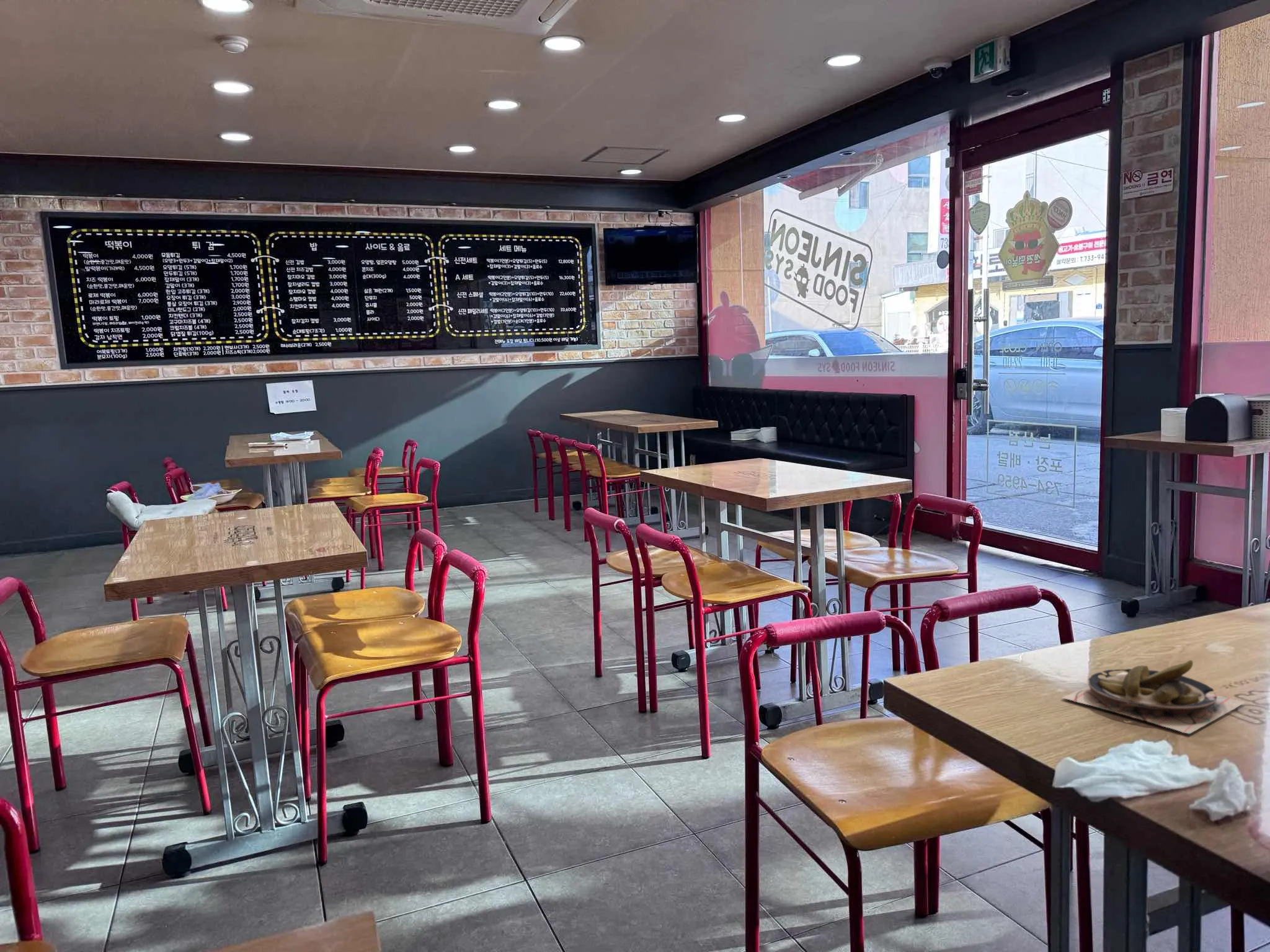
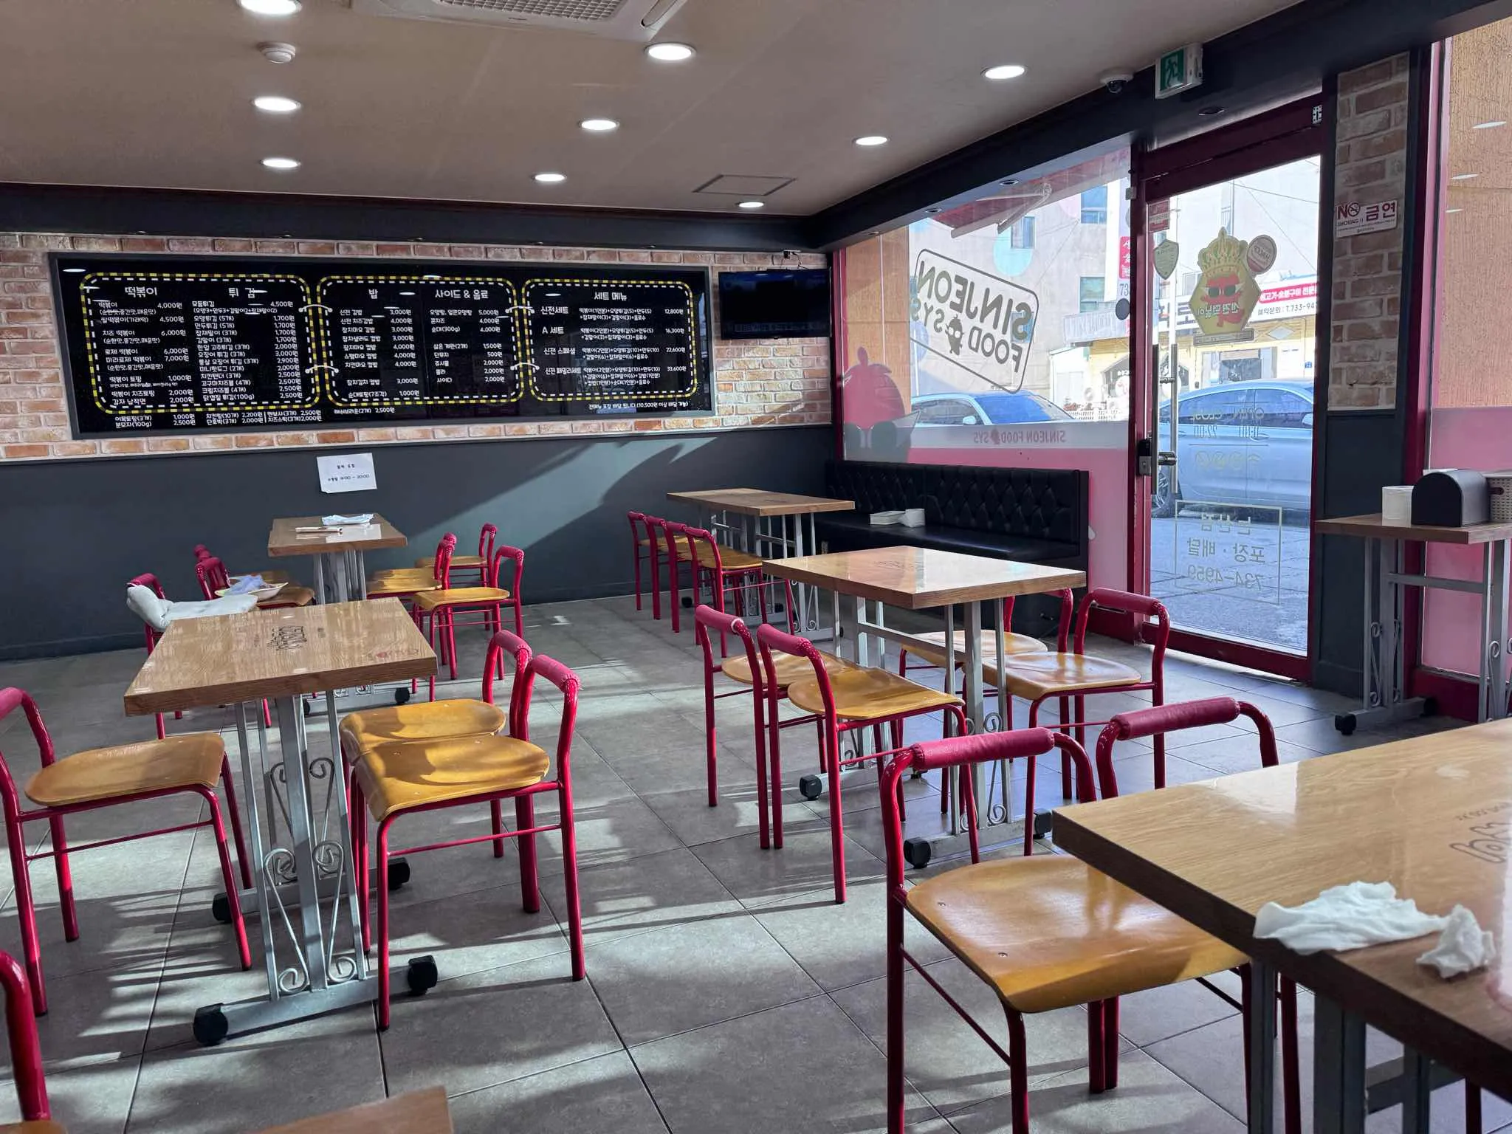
- plate (1152, 680)
